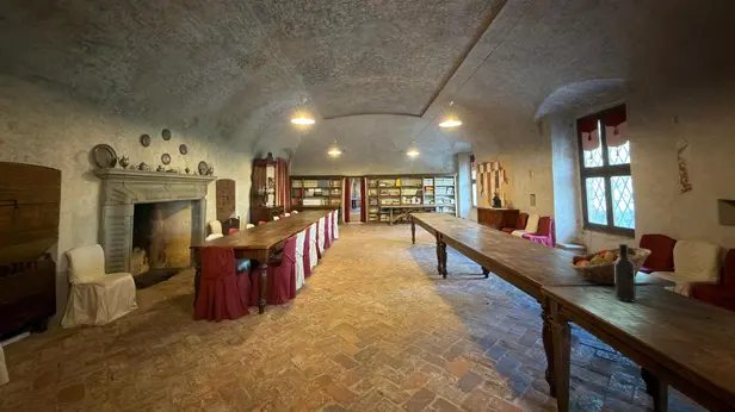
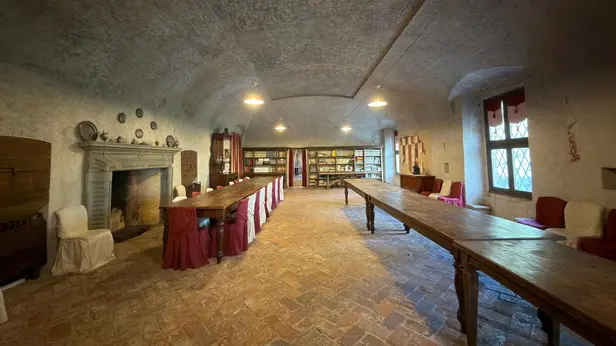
- fruit basket (606, 263)
- wine bottle (624, 271)
